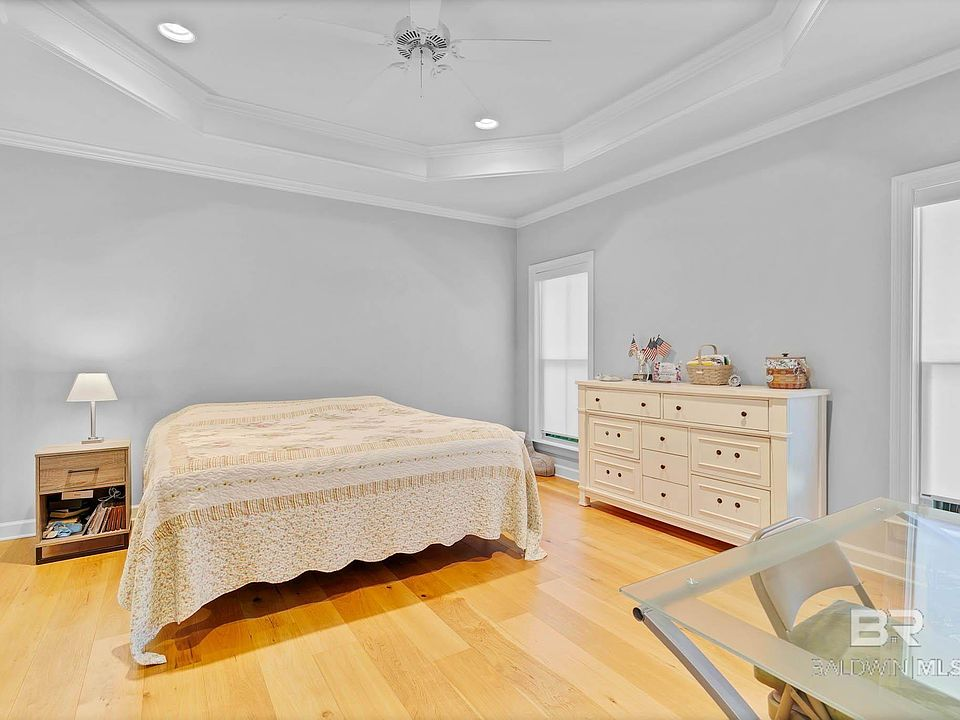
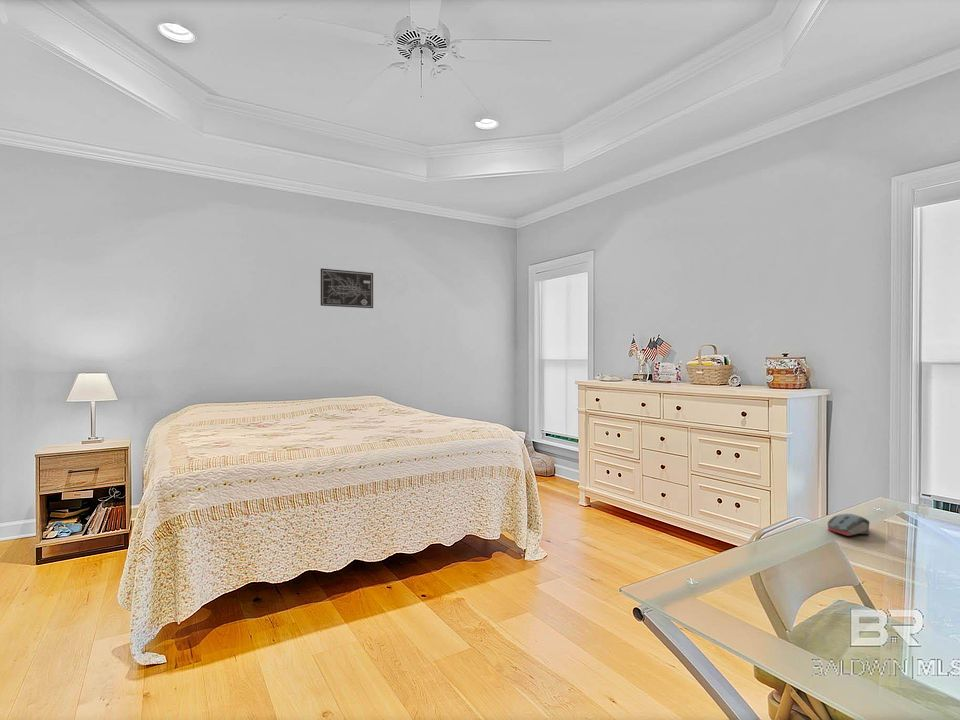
+ computer mouse (849, 522)
+ wall art (347, 288)
